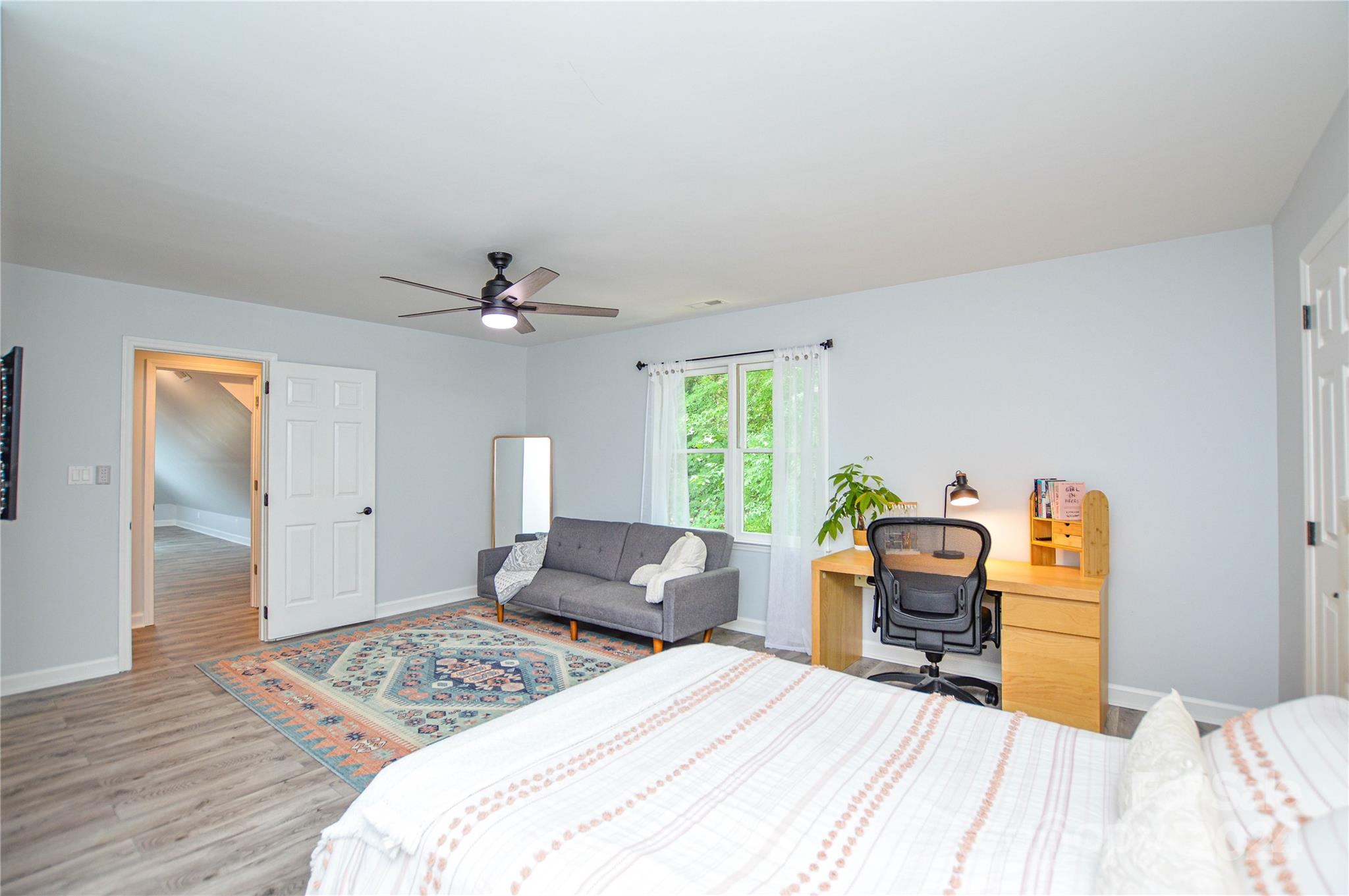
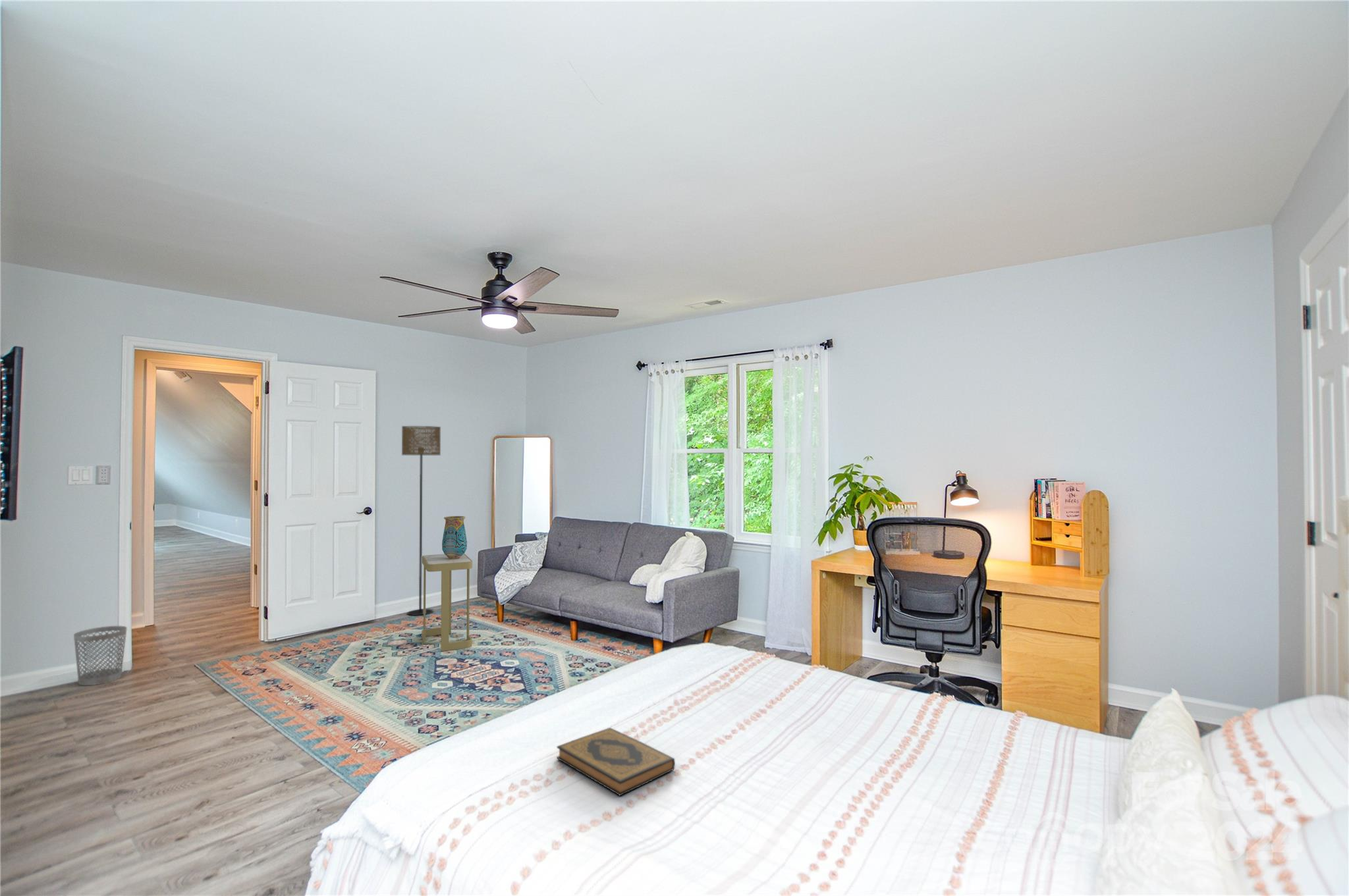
+ wastebasket (100, 656)
+ hardback book (615, 757)
+ vase (454, 537)
+ floor lamp (420, 519)
+ side table (446, 600)
